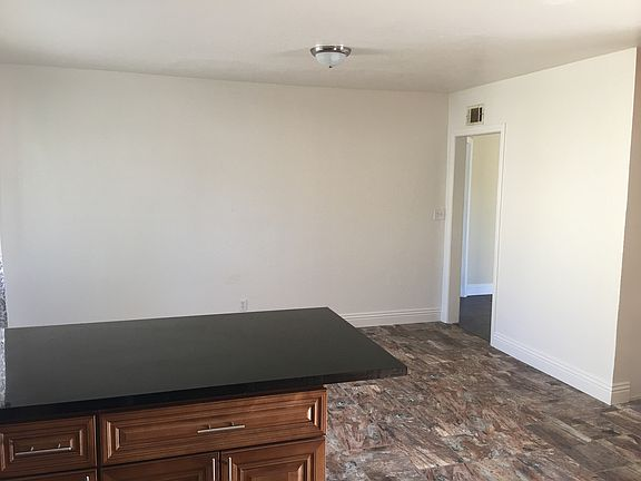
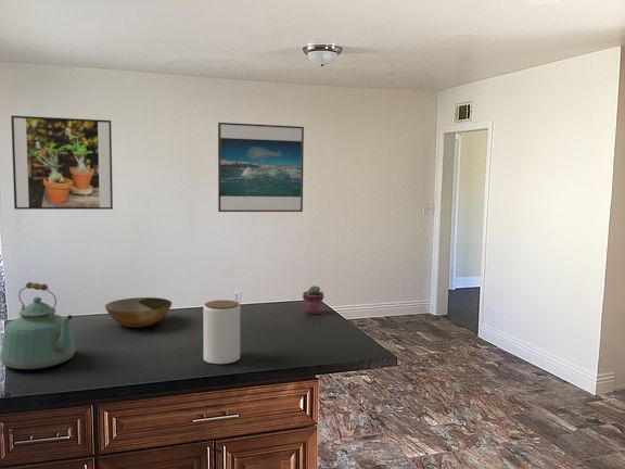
+ jar (221, 330)
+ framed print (63, 164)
+ kettle (42, 322)
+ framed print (262, 168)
+ bowl (139, 314)
+ potted succulent (312, 299)
